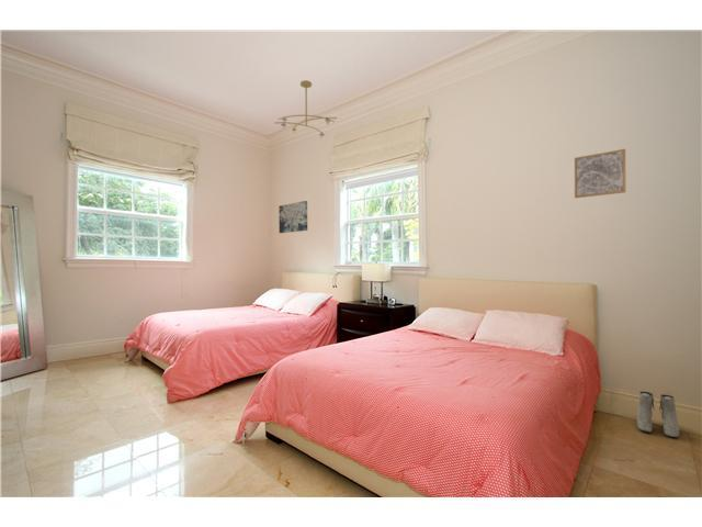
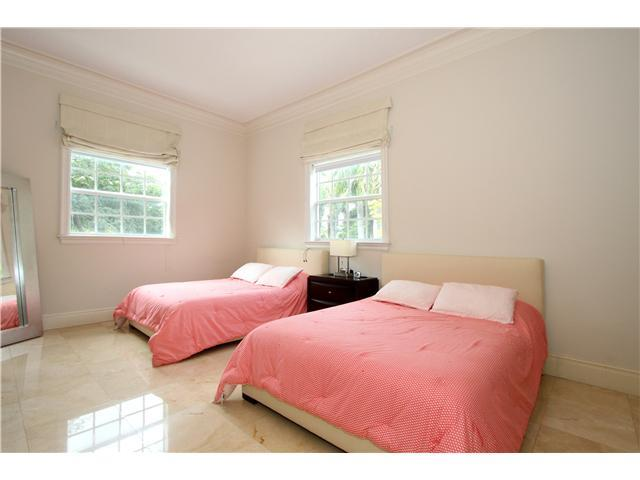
- boots (659, 408)
- ceiling light fixture (306, 110)
- wall art (599, 175)
- wall art (292, 217)
